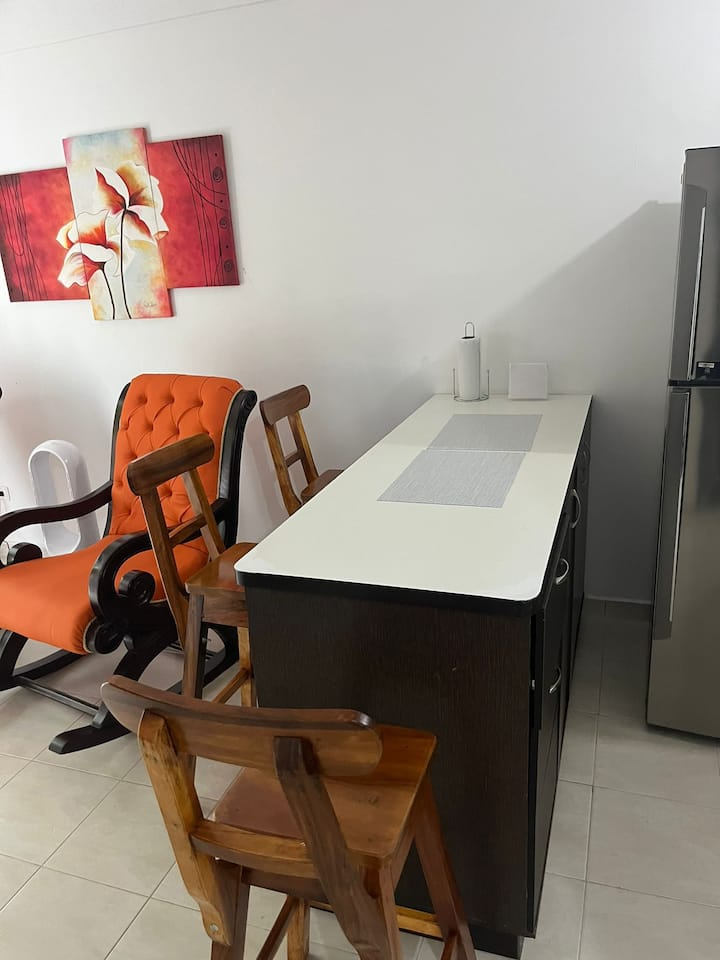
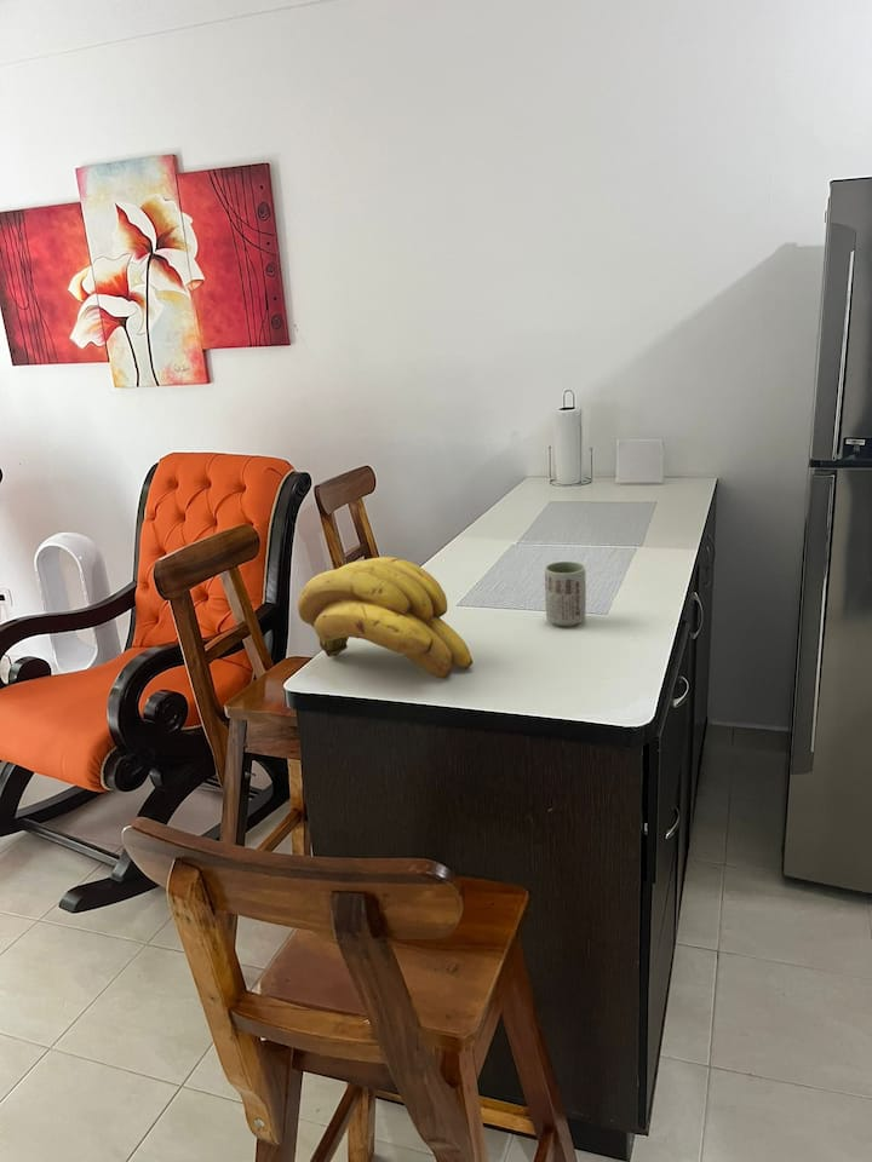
+ banana bunch (383, 615)
+ cup (564, 593)
